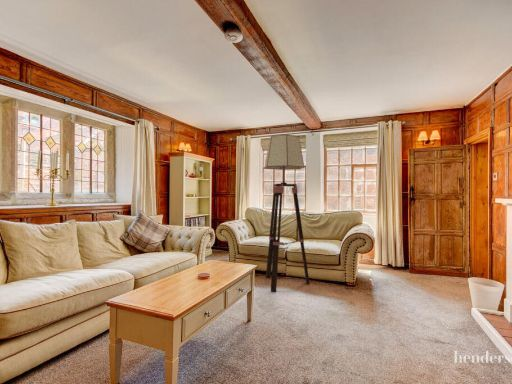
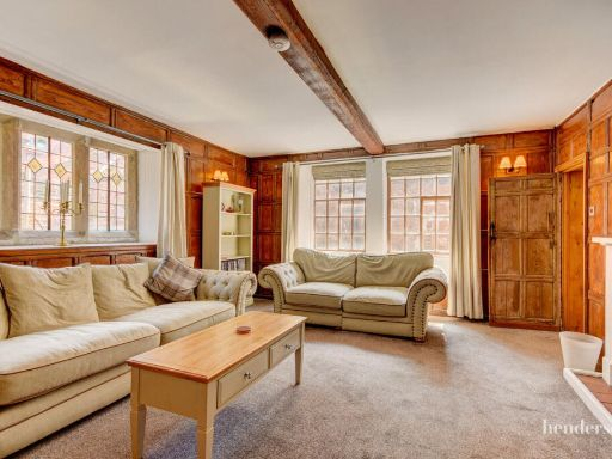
- floor lamp (280, 210)
